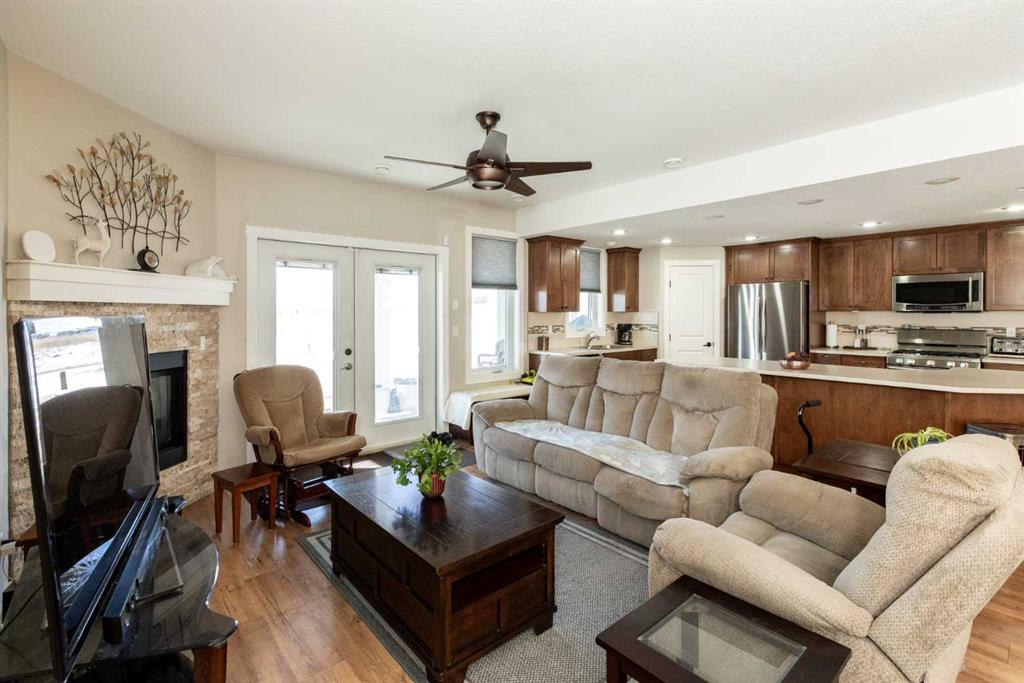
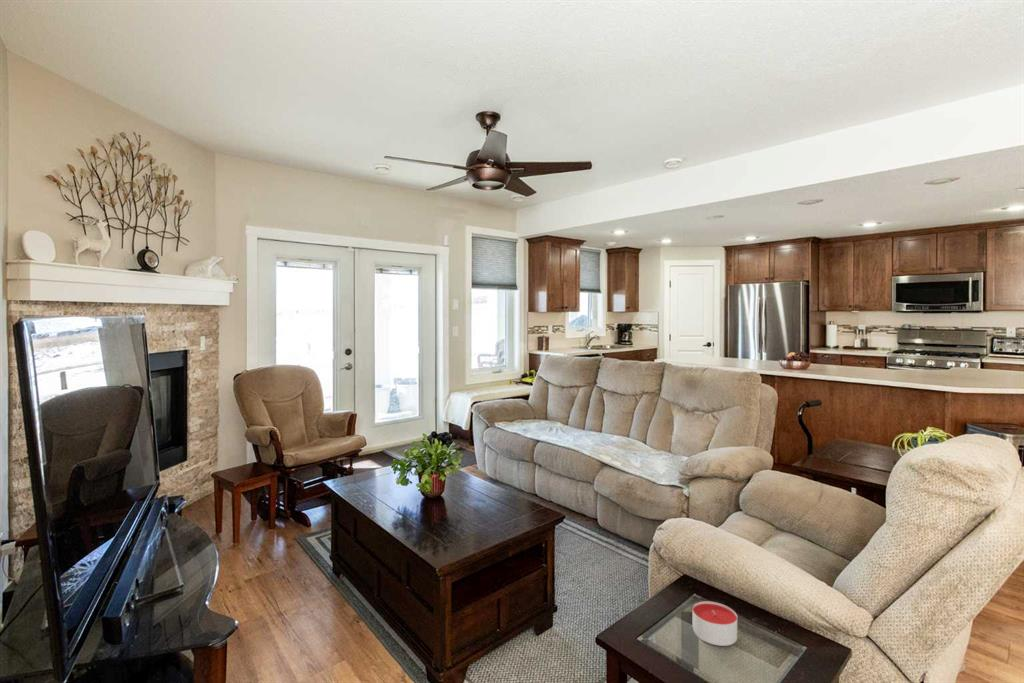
+ candle (714, 621)
